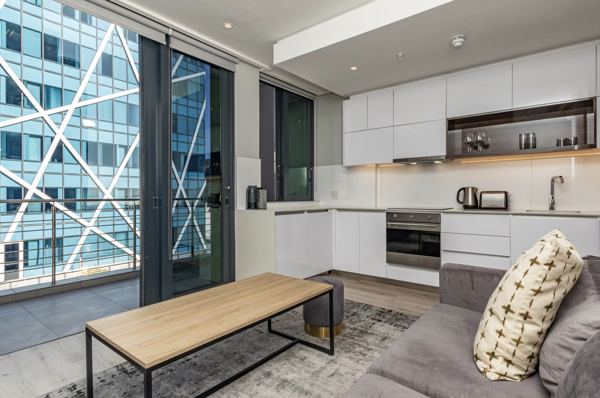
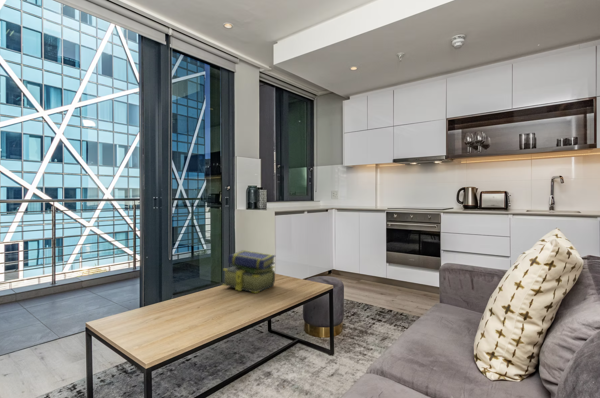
+ stack of books (251, 269)
